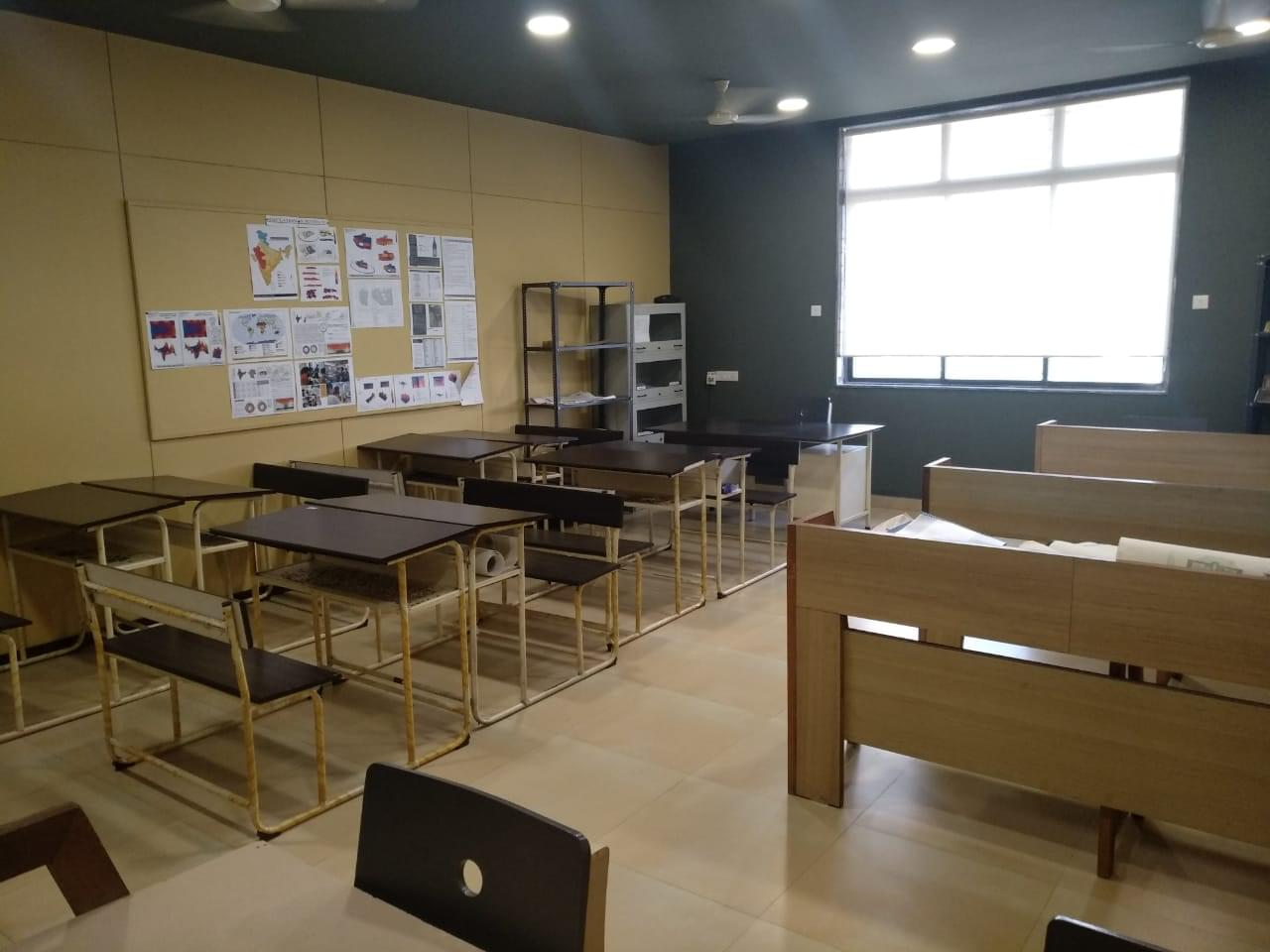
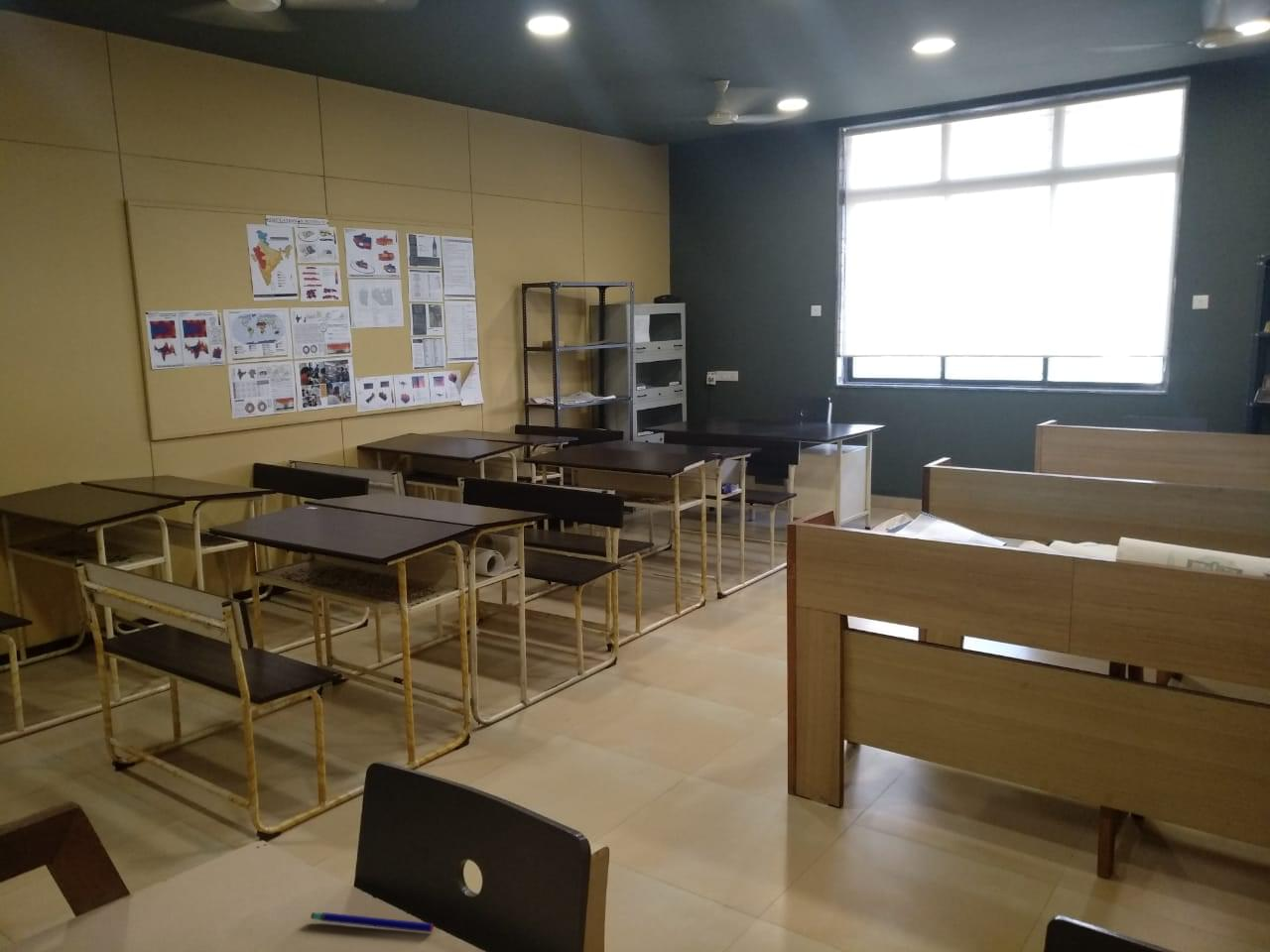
+ pen (371, 921)
